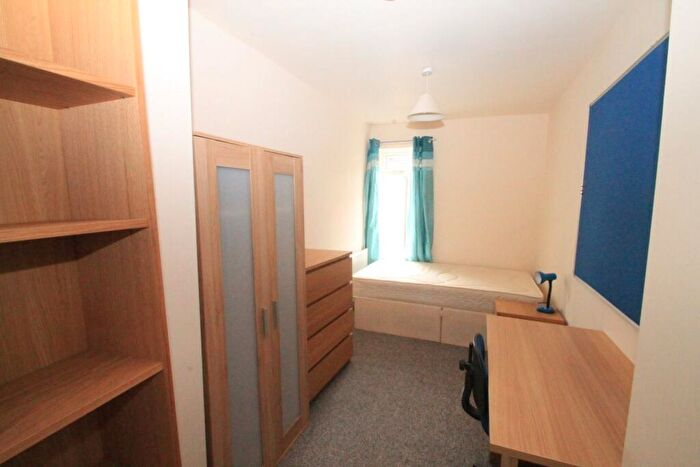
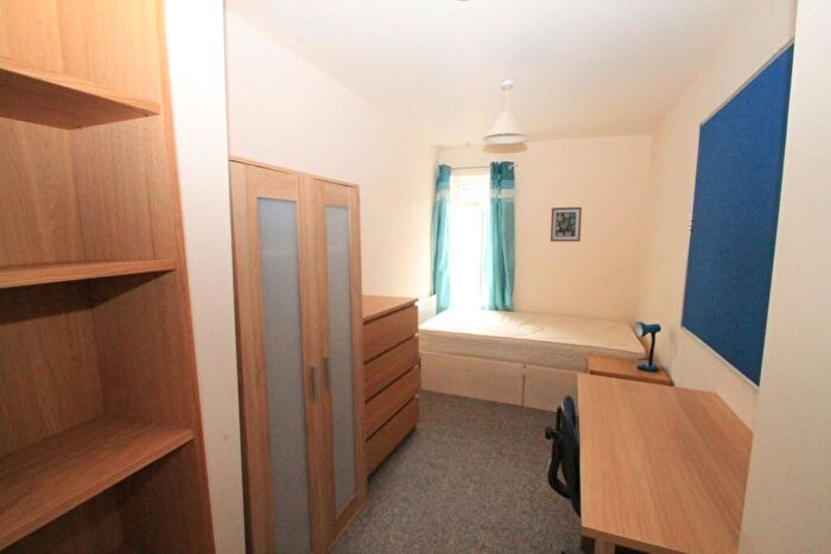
+ wall art (565, 224)
